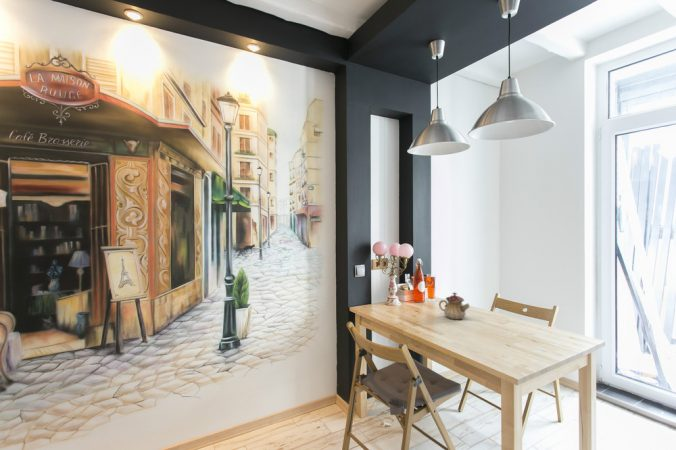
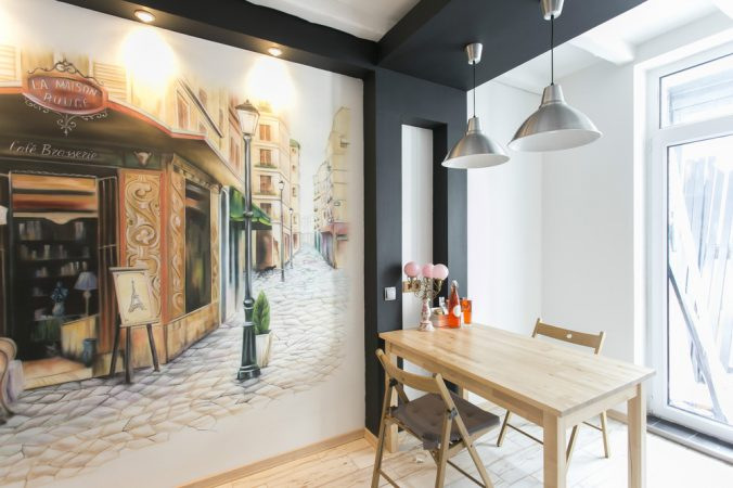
- teapot (453, 304)
